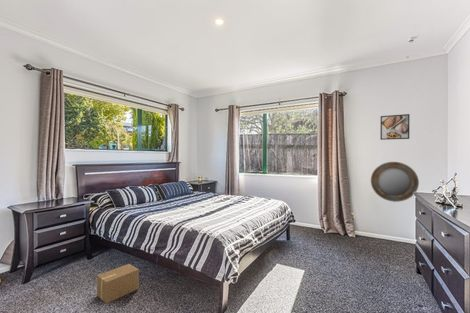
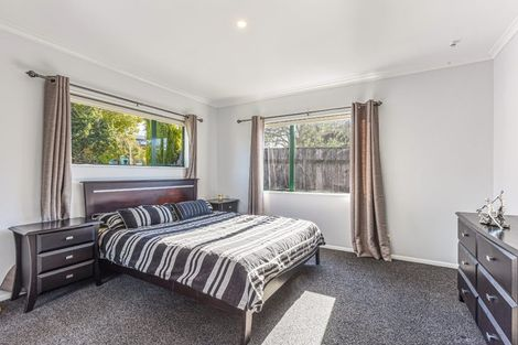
- cardboard box (118, 282)
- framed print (394, 127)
- home mirror (393, 181)
